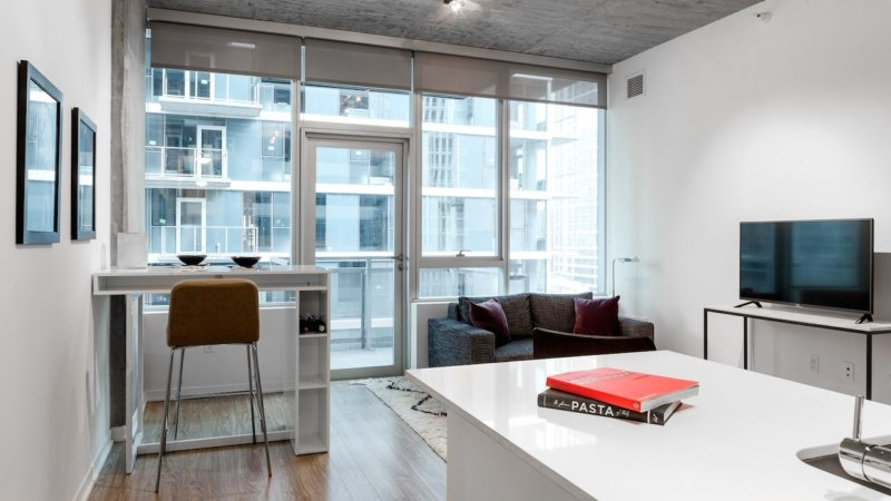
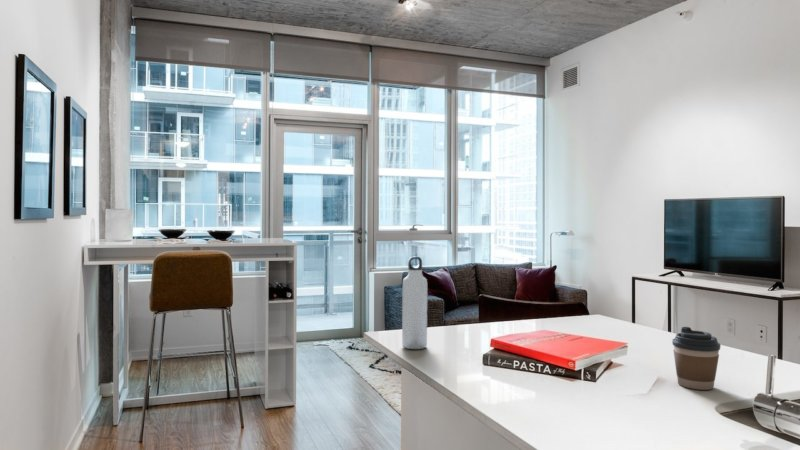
+ water bottle (414, 301)
+ coffee cup (695, 357)
